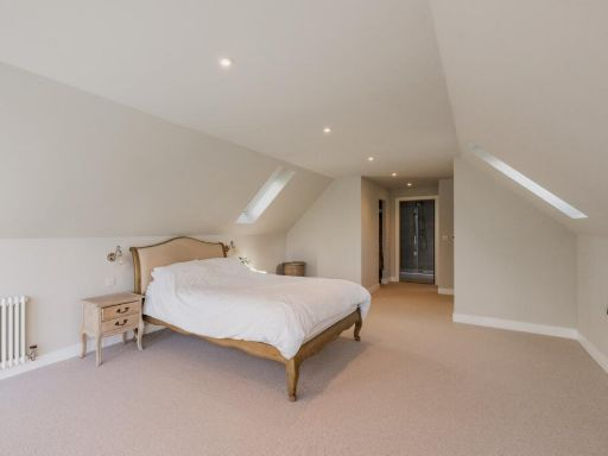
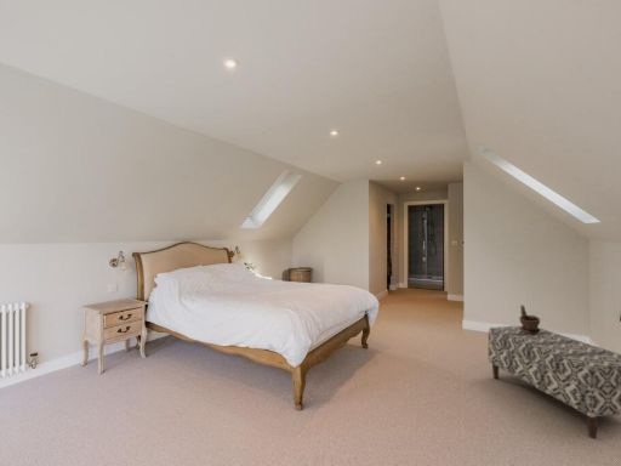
+ potted plant (529, 318)
+ bench (556, 371)
